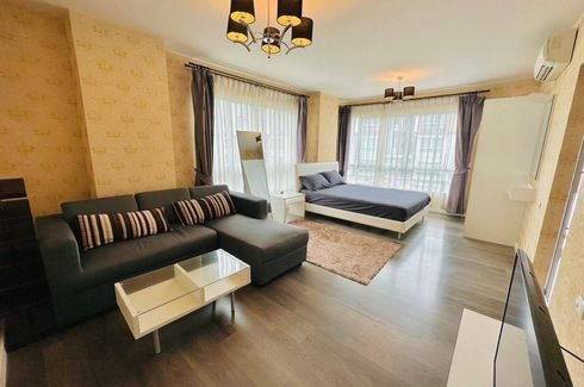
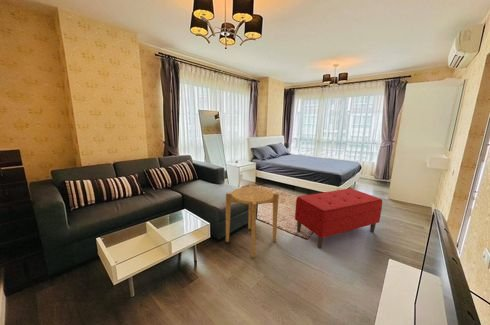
+ side table (252, 217)
+ bench (337, 214)
